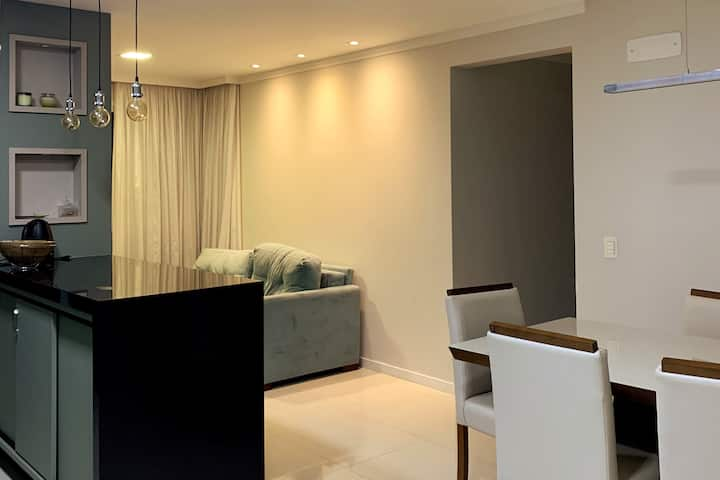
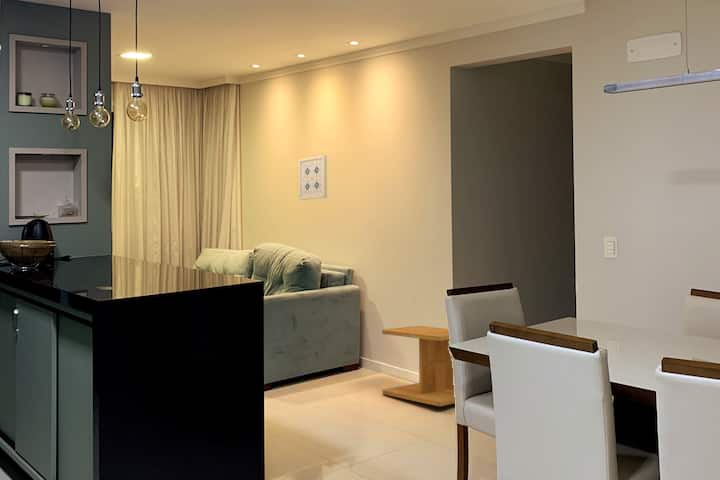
+ side table (428, 364)
+ wall art (312, 178)
